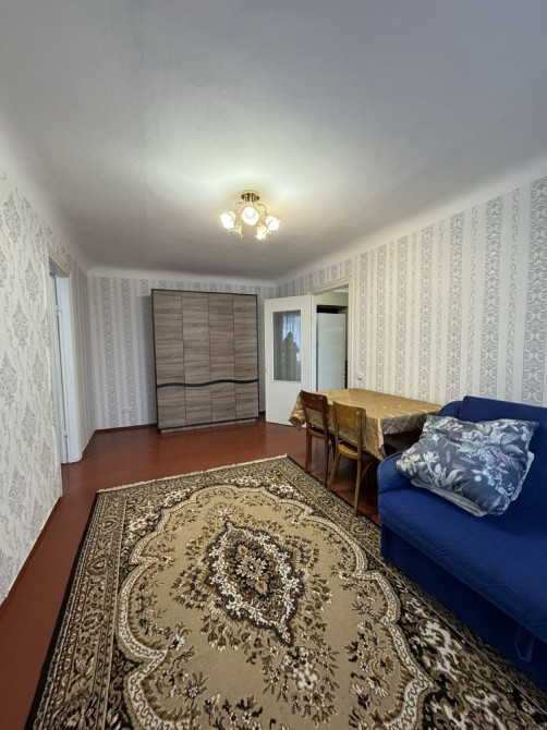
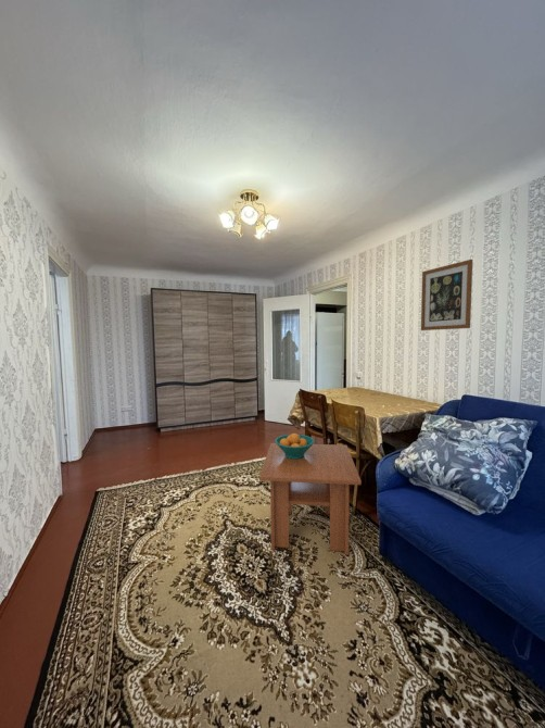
+ fruit bowl (294, 443)
+ coffee table (308, 493)
+ wall art (444, 298)
